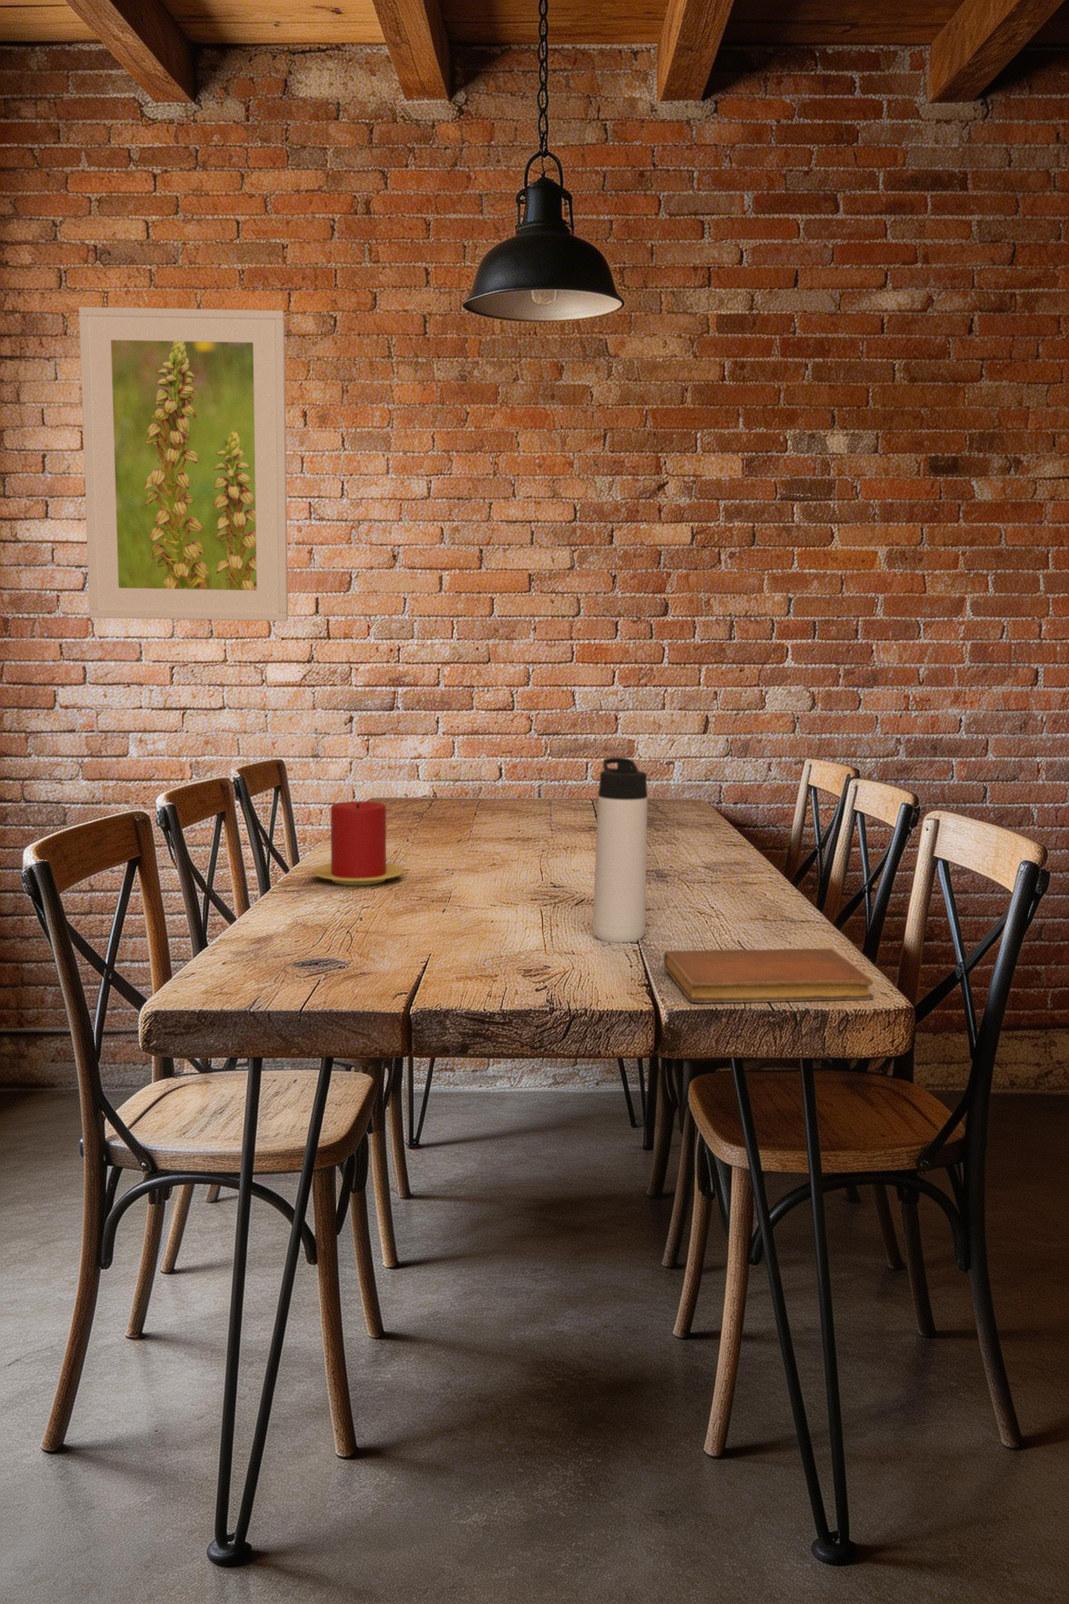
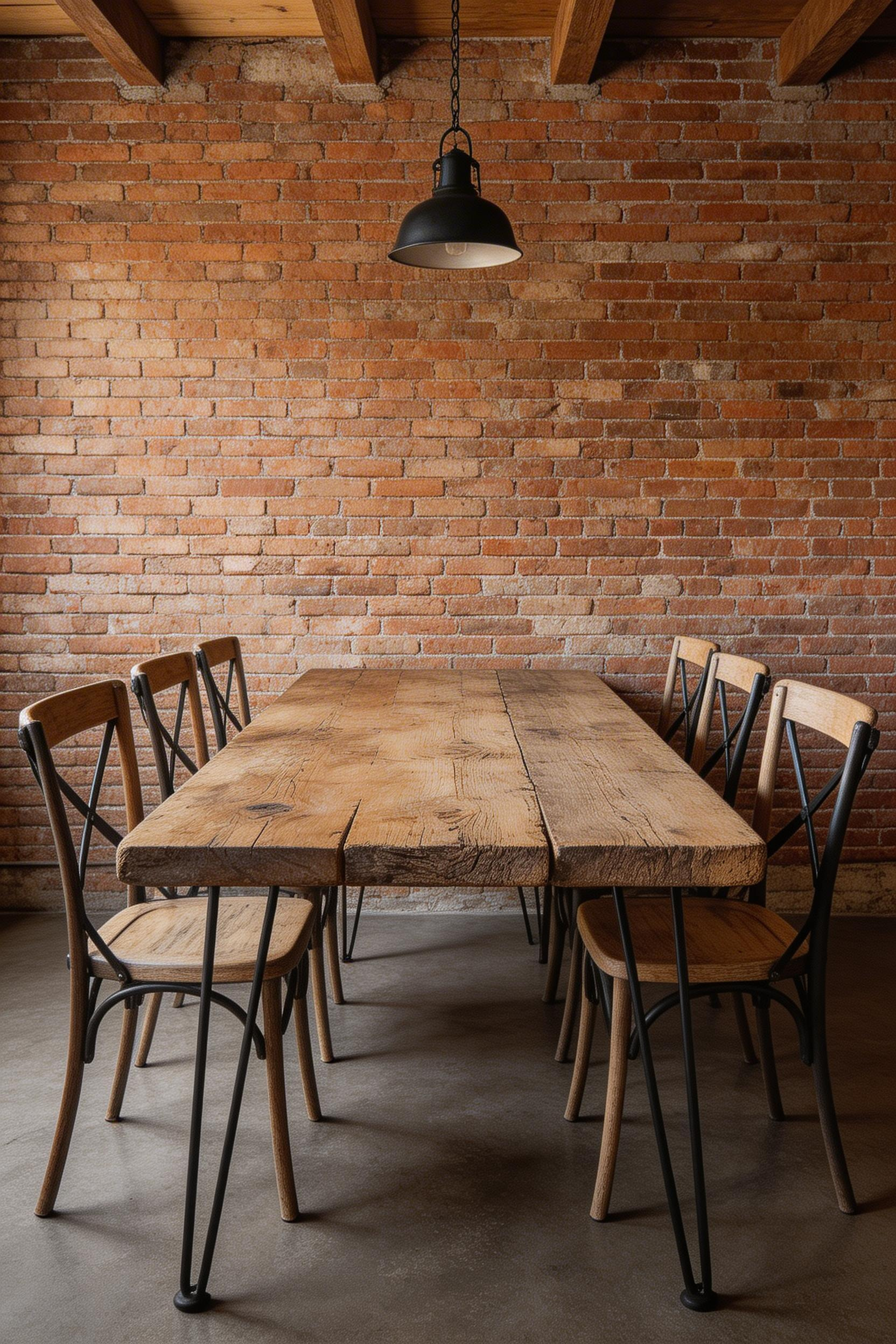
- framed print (185, 467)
- notebook (765, 973)
- thermos bottle (619, 849)
- candle (358, 841)
